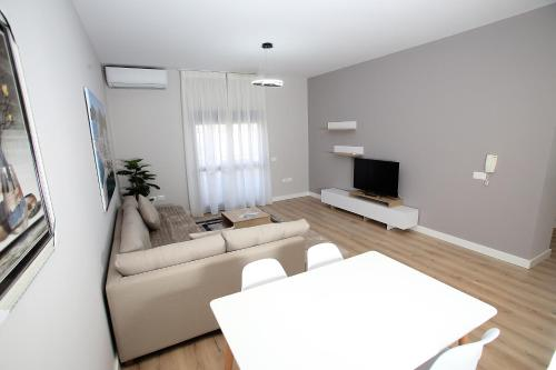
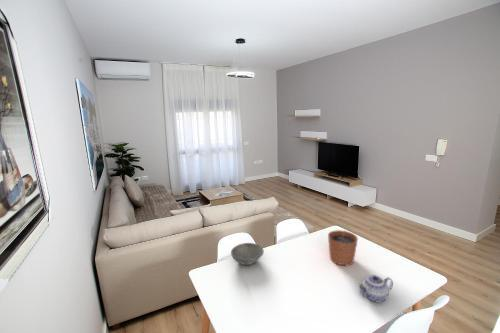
+ bowl (247, 255)
+ teapot (375, 286)
+ plant pot (342, 242)
